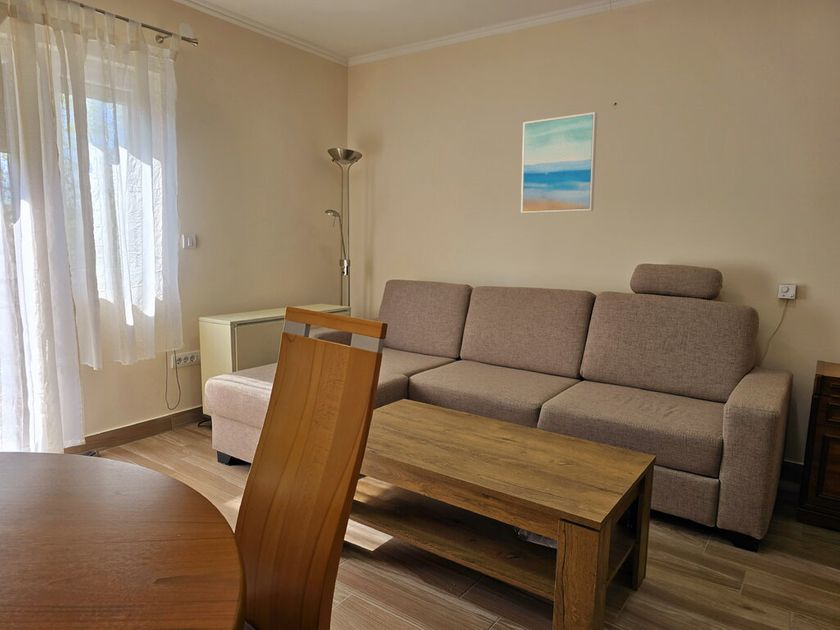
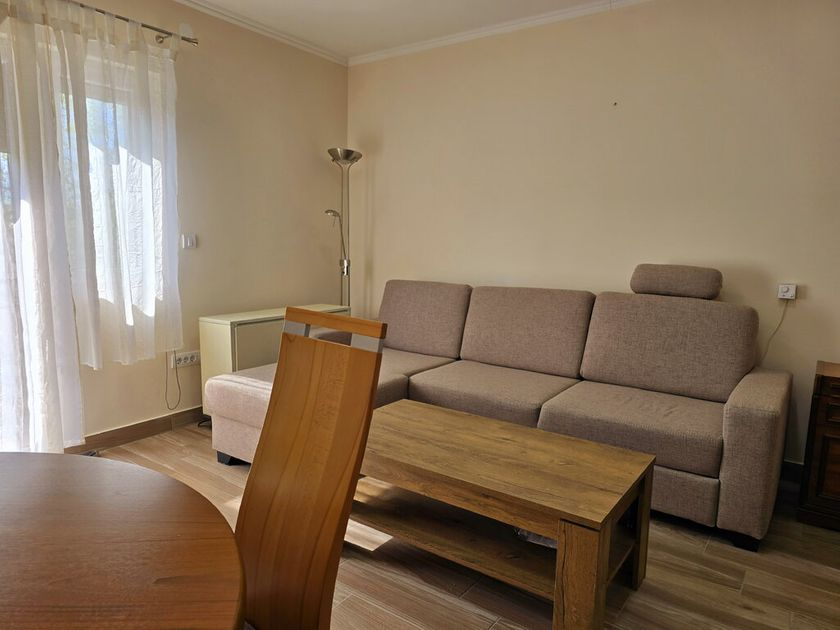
- wall art (557, 165)
